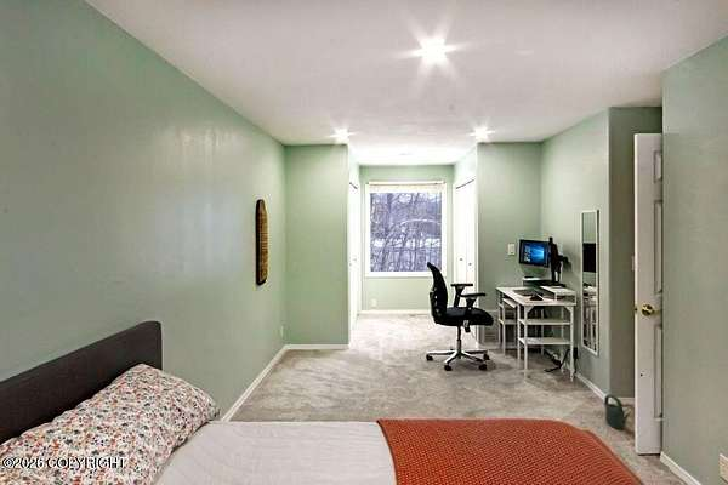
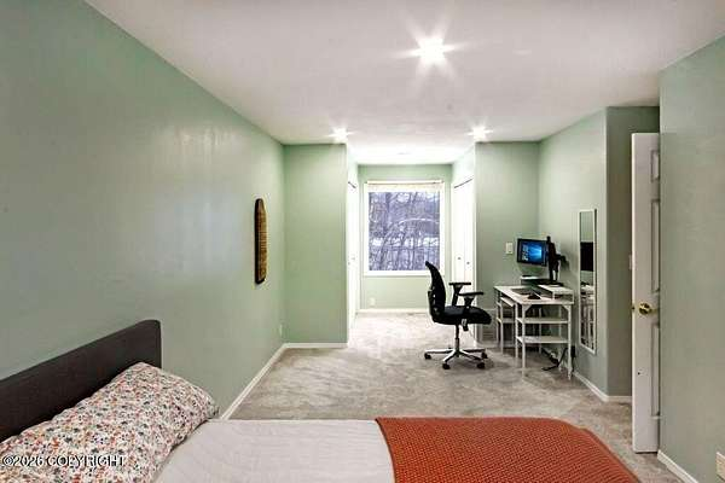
- watering can (616, 412)
